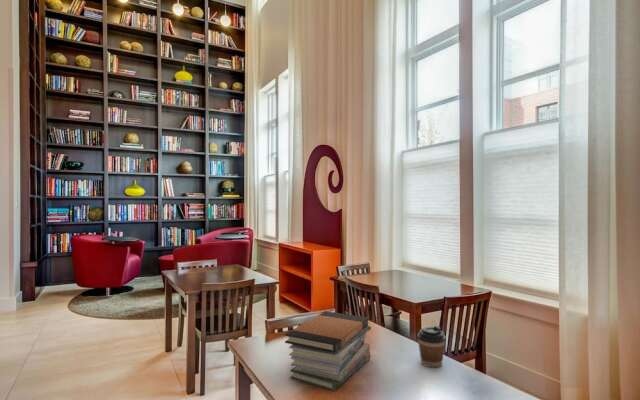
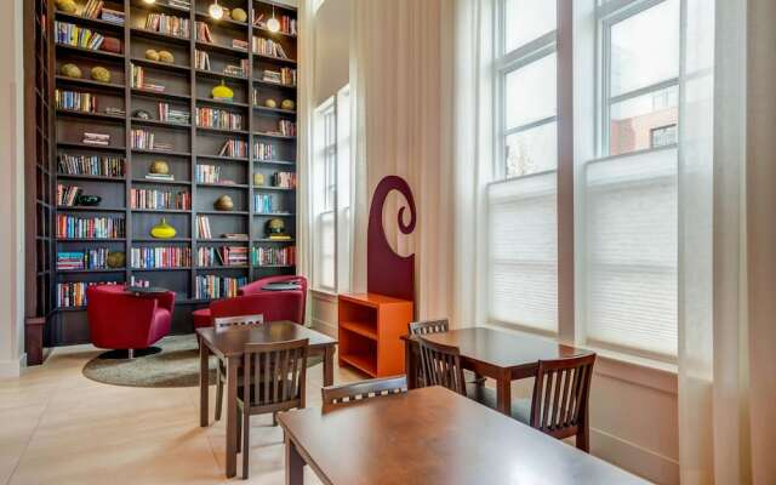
- coffee cup (431, 345)
- book stack (330, 346)
